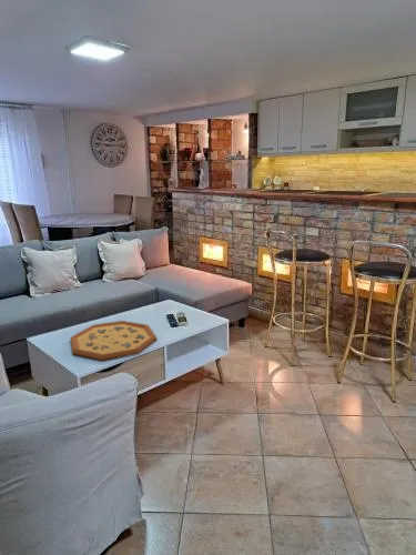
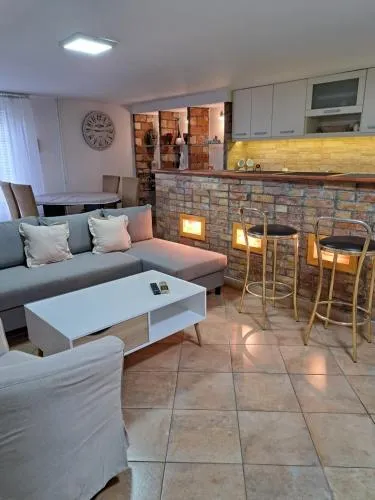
- decorative tray (113, 337)
